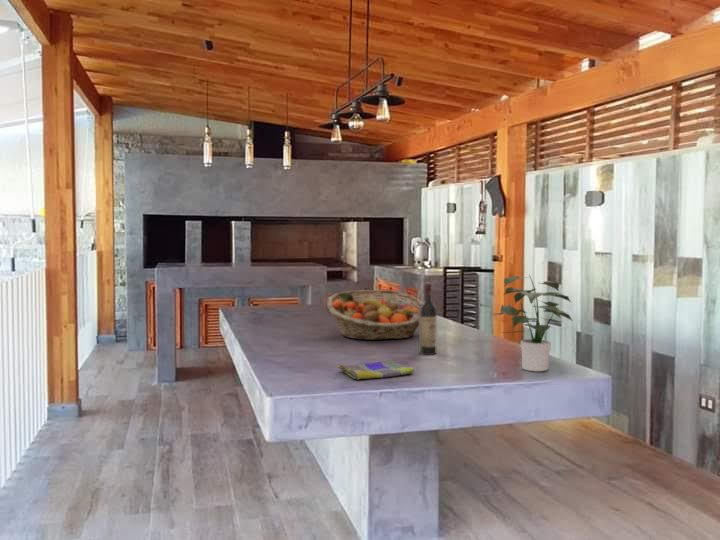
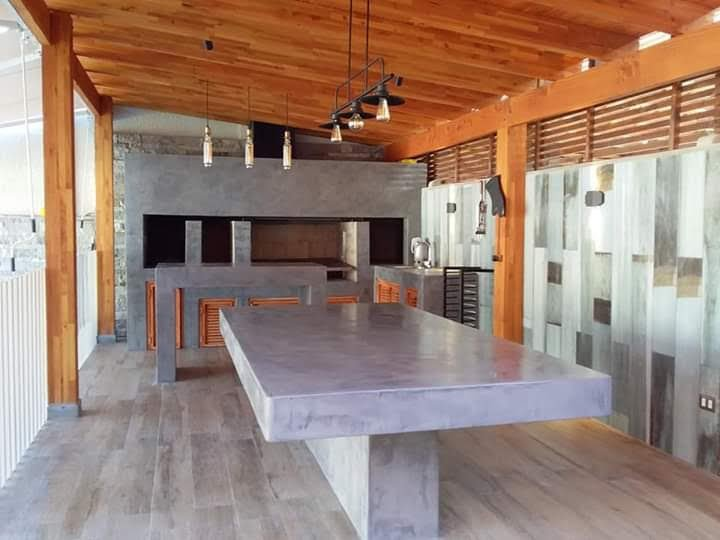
- potted plant (534, 321)
- fruit basket (377, 314)
- dish towel (375, 369)
- wine bottle (427, 318)
